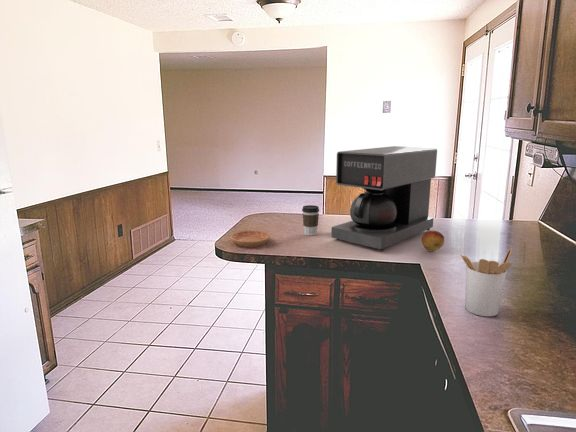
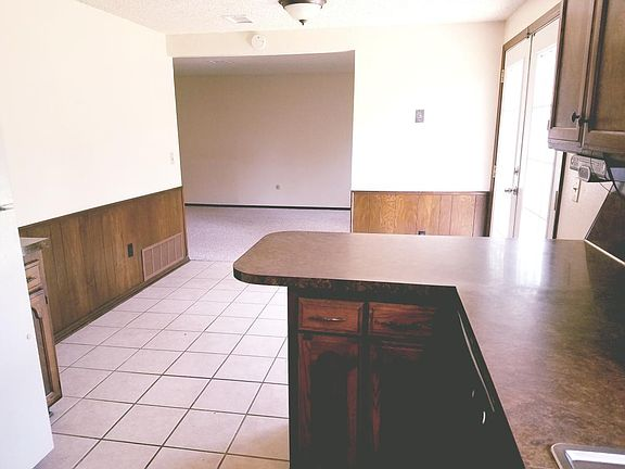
- fruit (432, 240)
- coffee cup (310, 220)
- saucer (250, 238)
- utensil holder (487, 282)
- coffee maker (386, 193)
